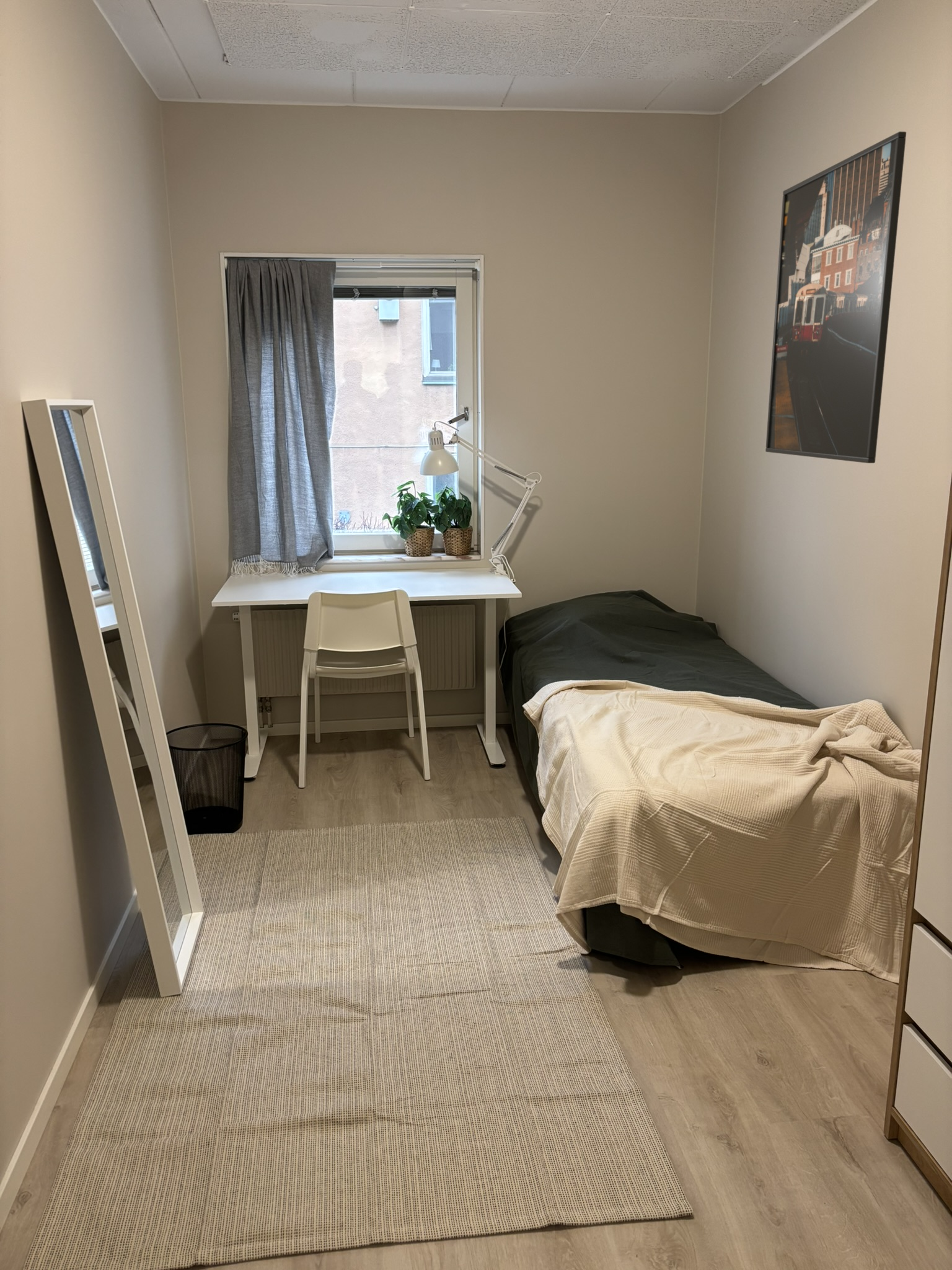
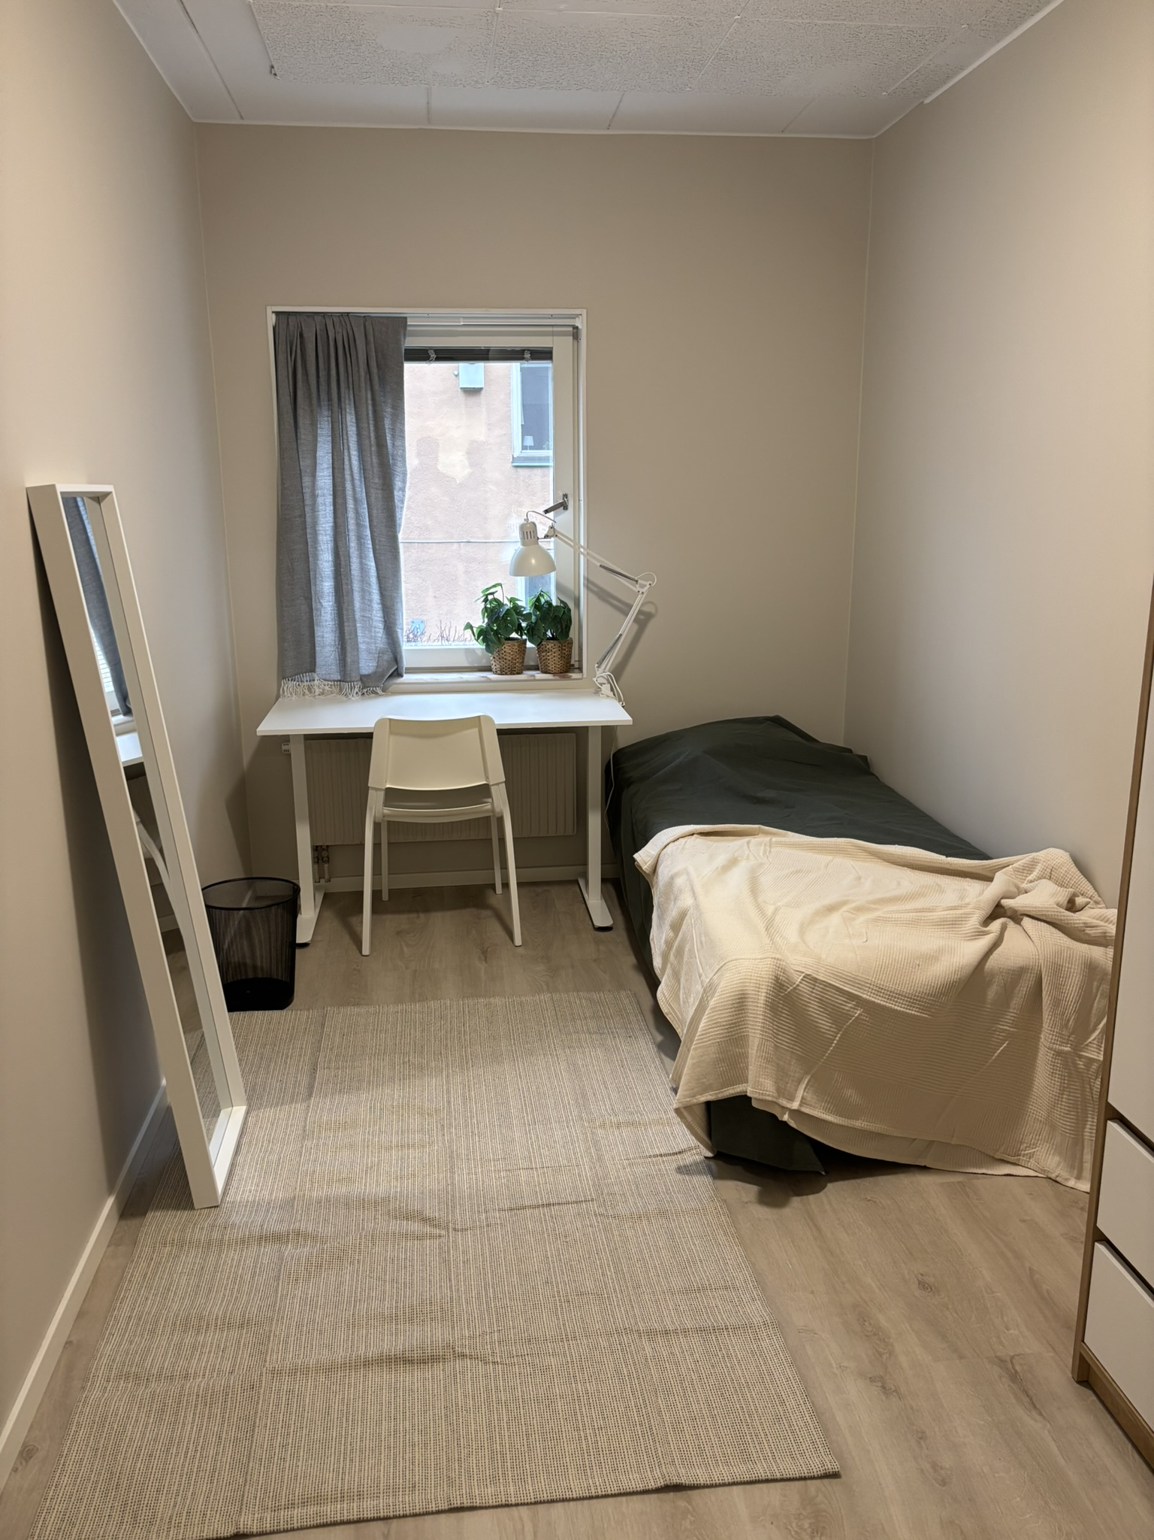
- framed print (825, 316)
